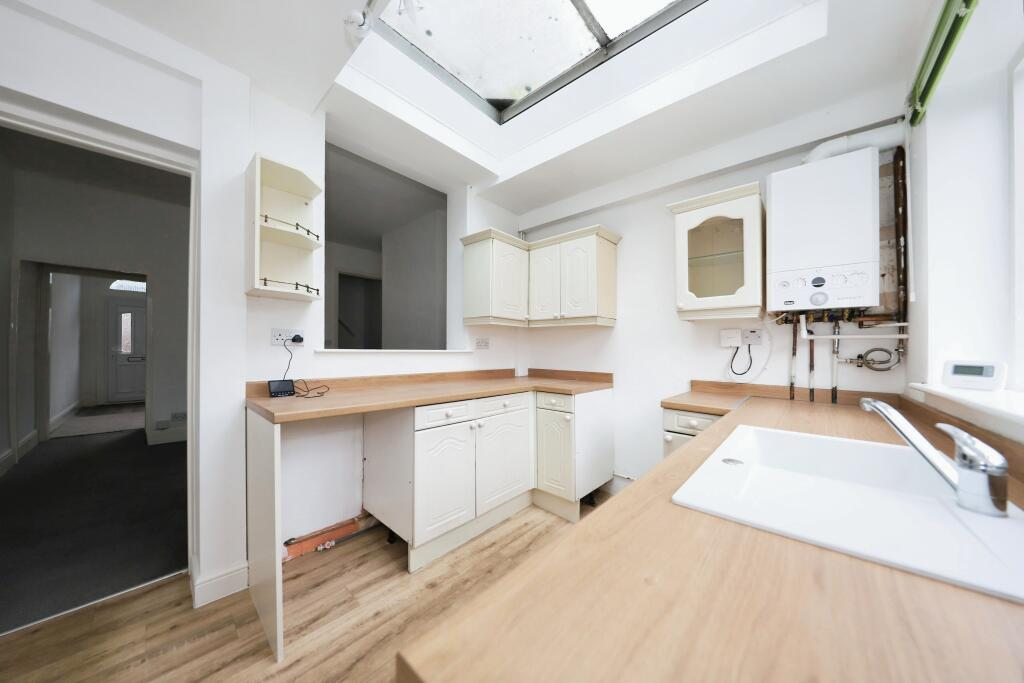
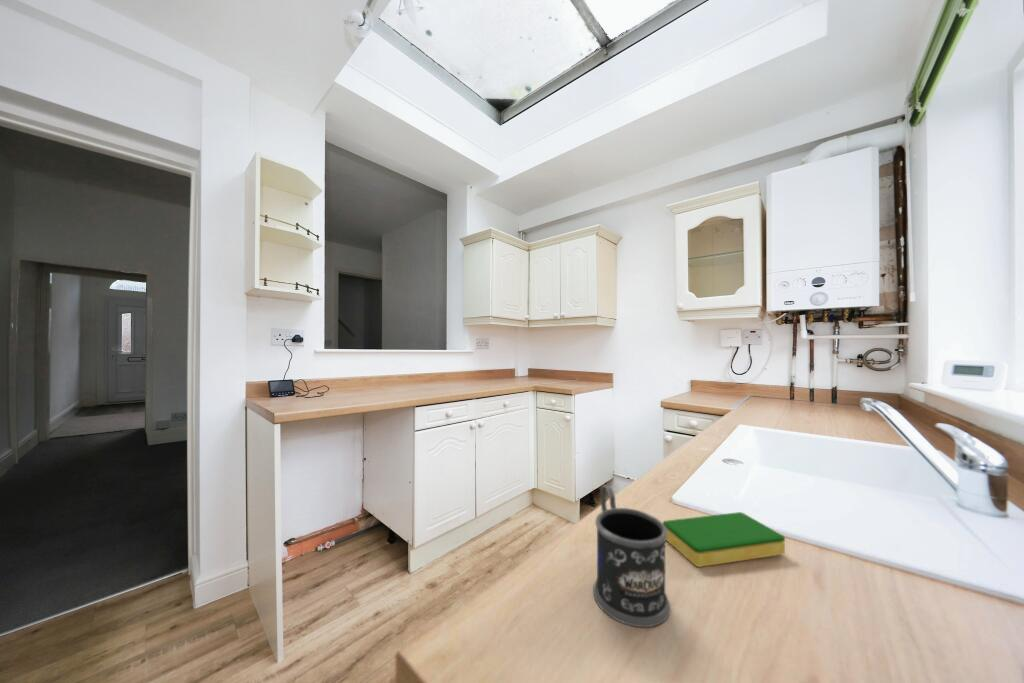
+ dish sponge (721, 536)
+ mug (622, 543)
